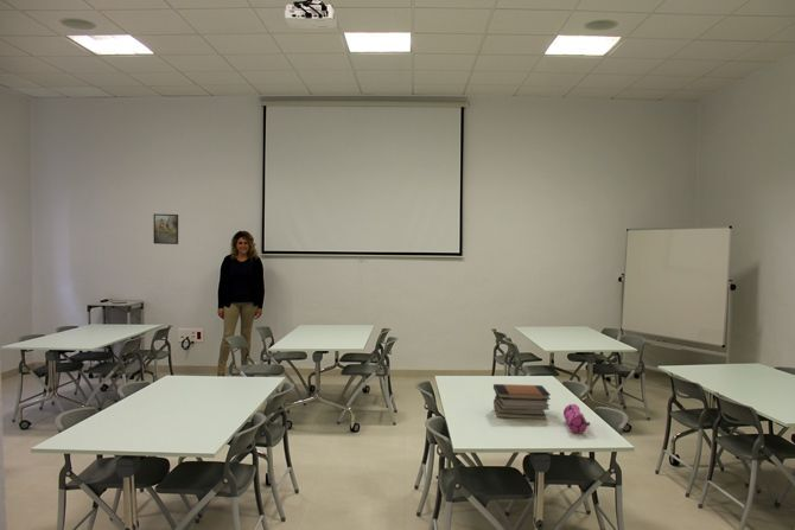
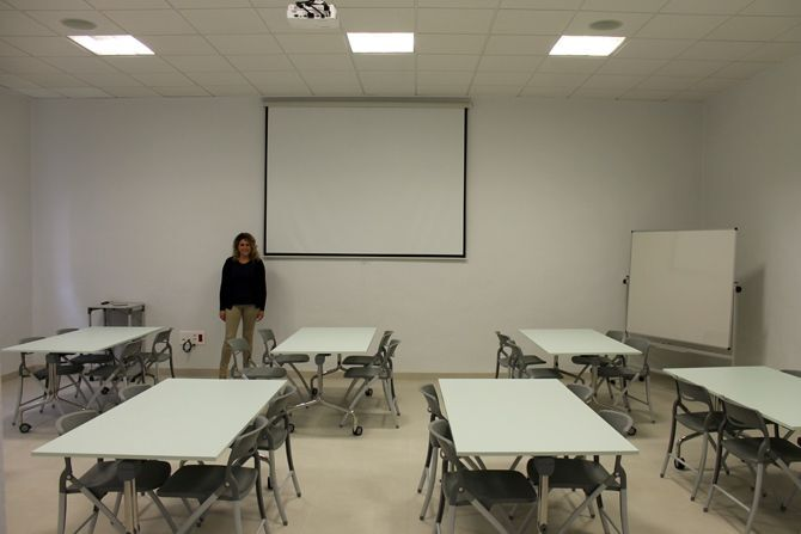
- pencil case (574, 416)
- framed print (165, 229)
- book stack (520, 401)
